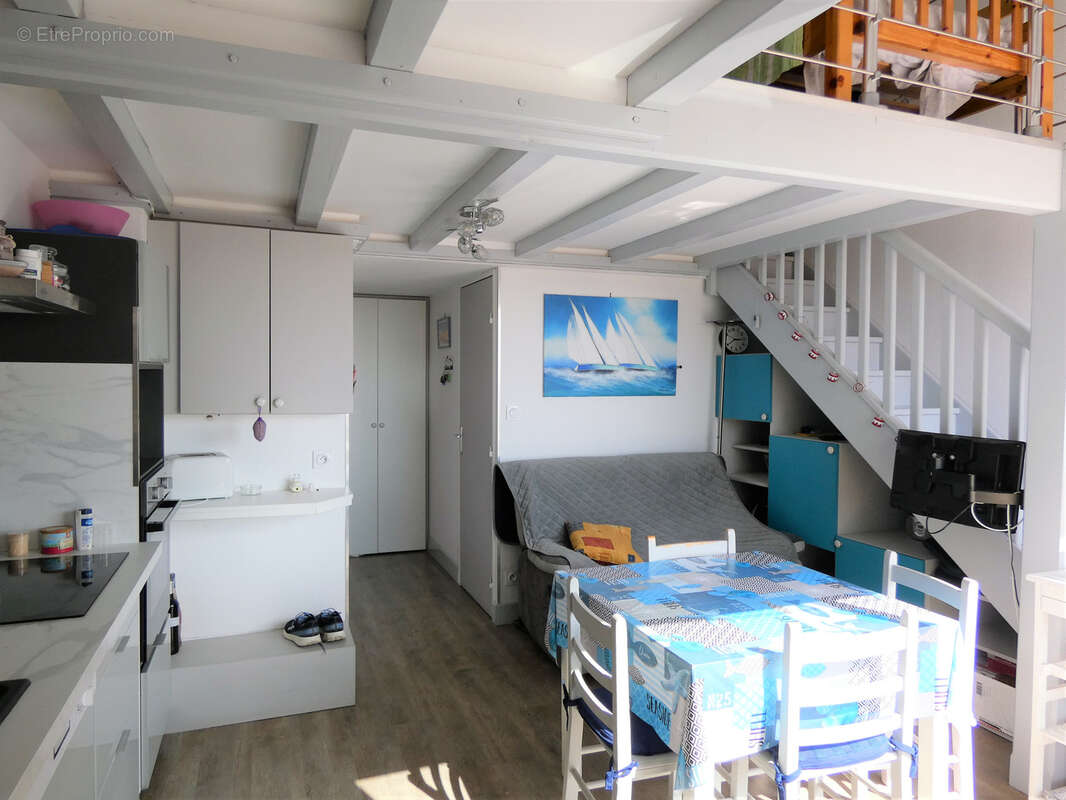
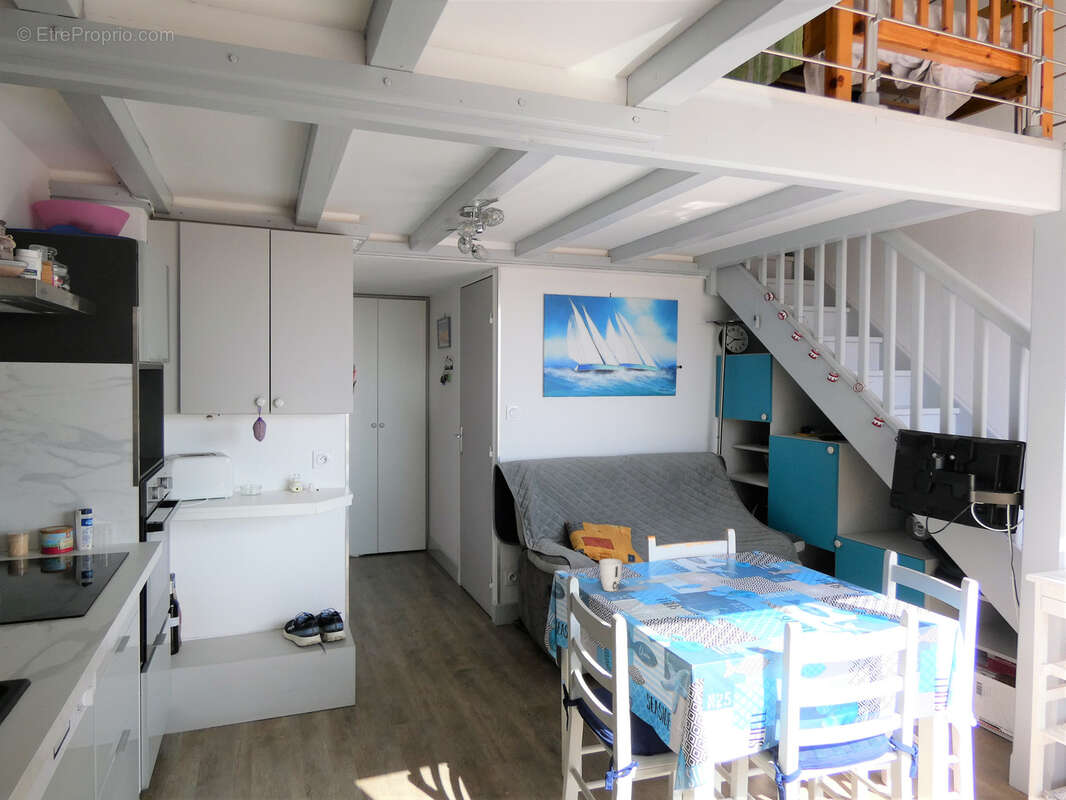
+ cup (610, 575)
